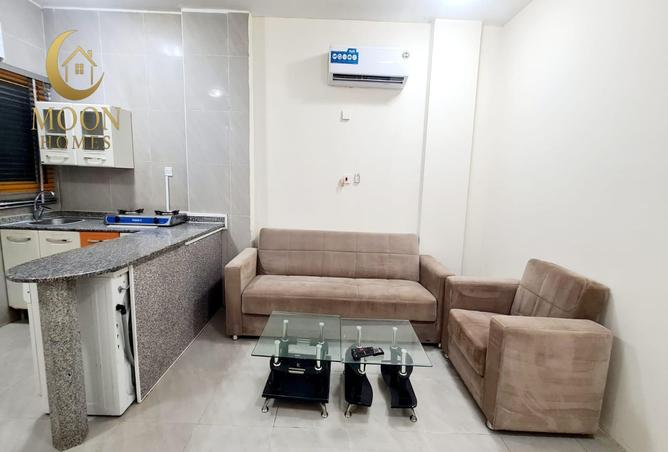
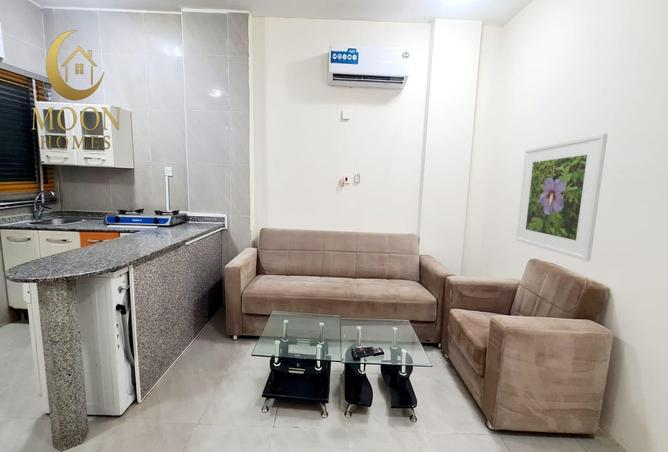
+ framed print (553, 197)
